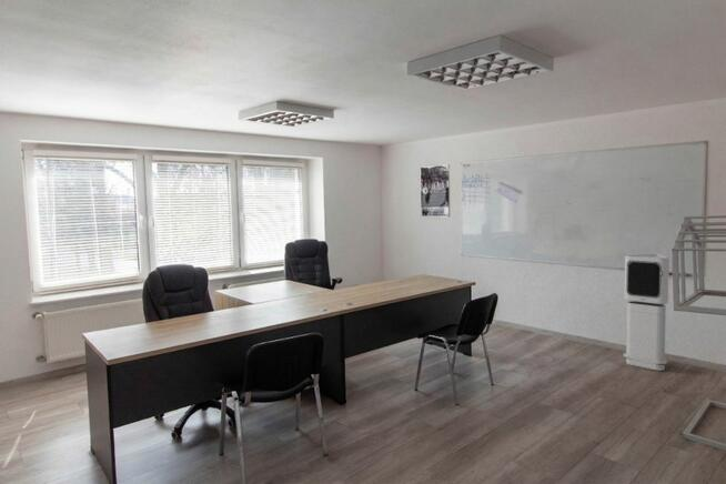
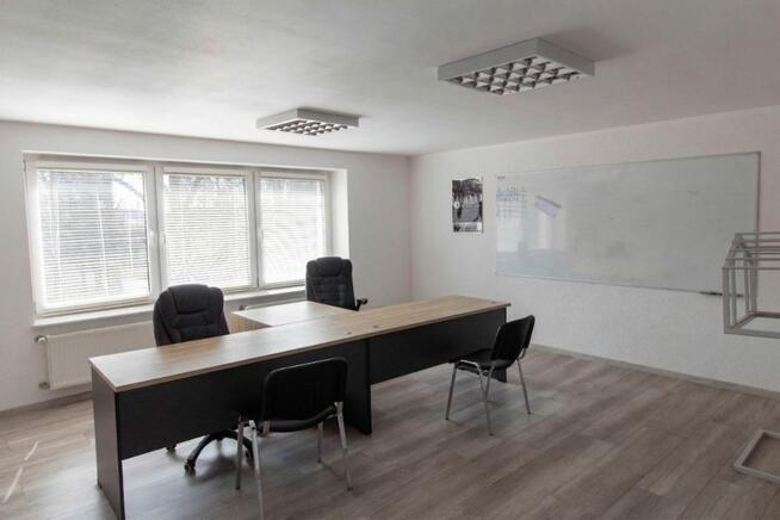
- air purifier (649, 310)
